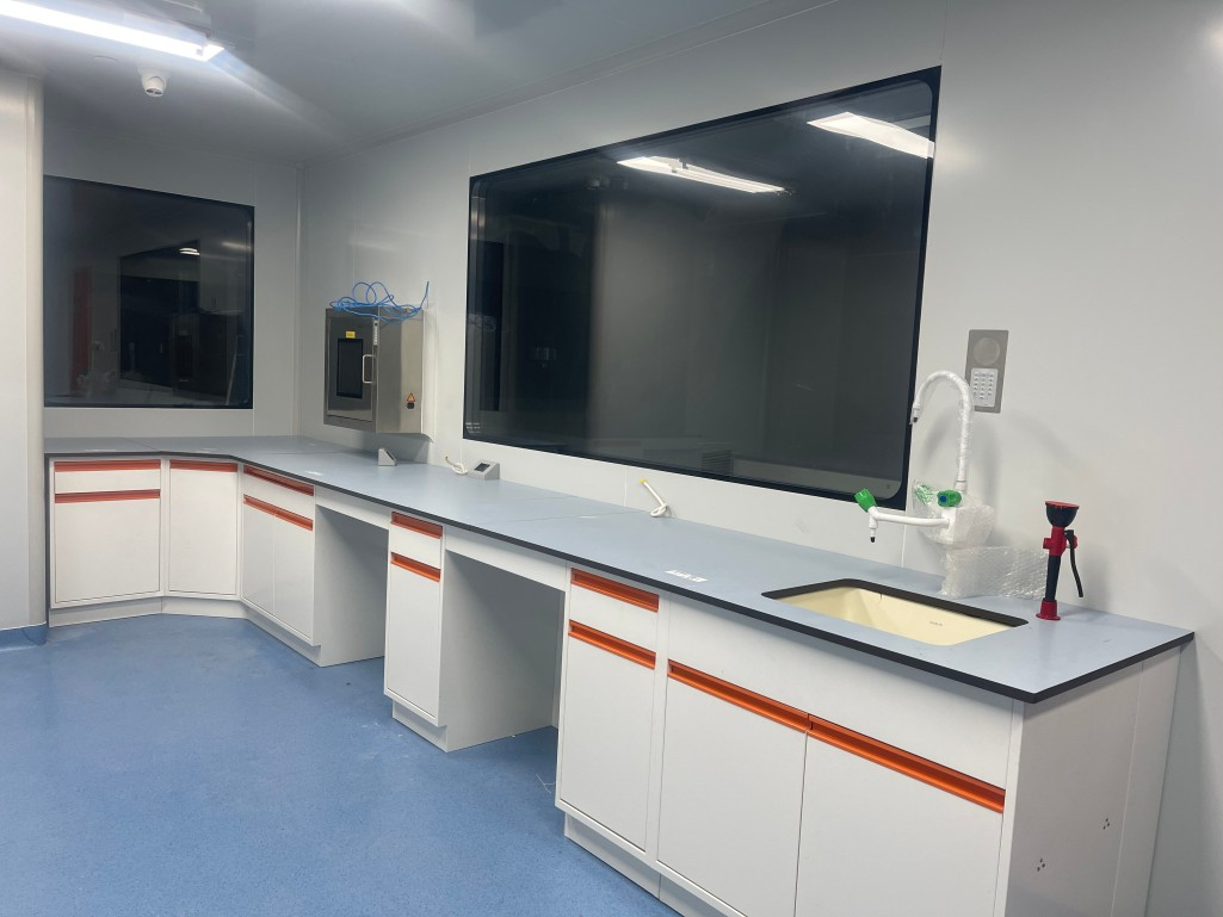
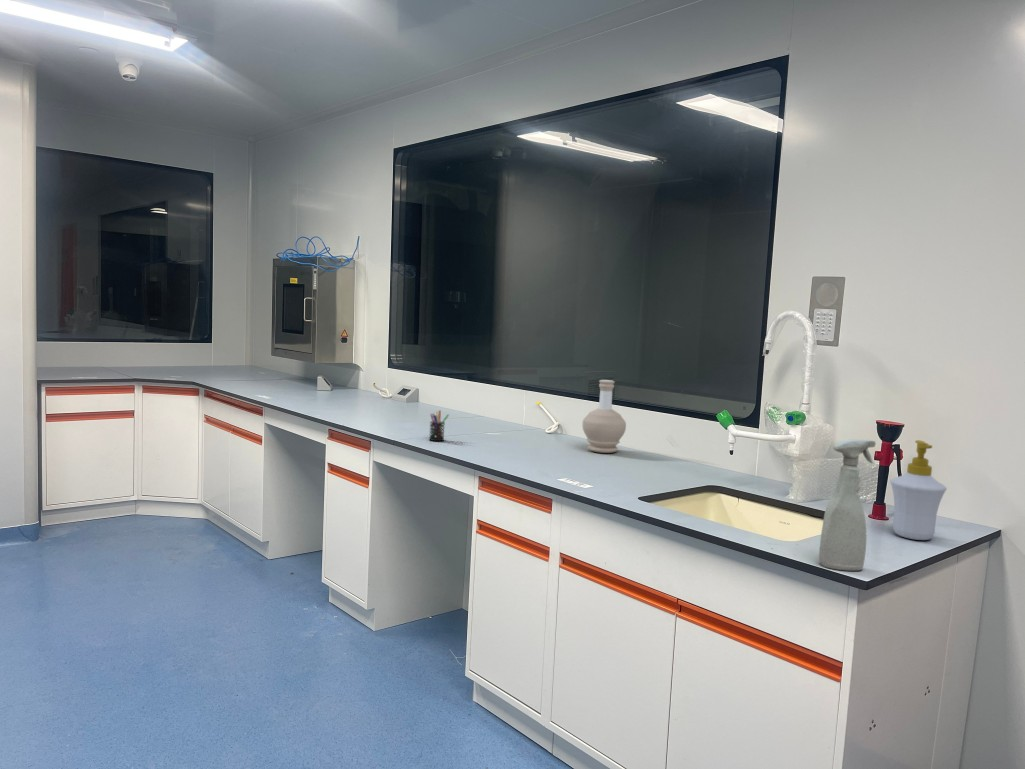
+ spray bottle (846, 503)
+ pen holder (439, 424)
+ soap bottle (917, 489)
+ bottle (604, 415)
